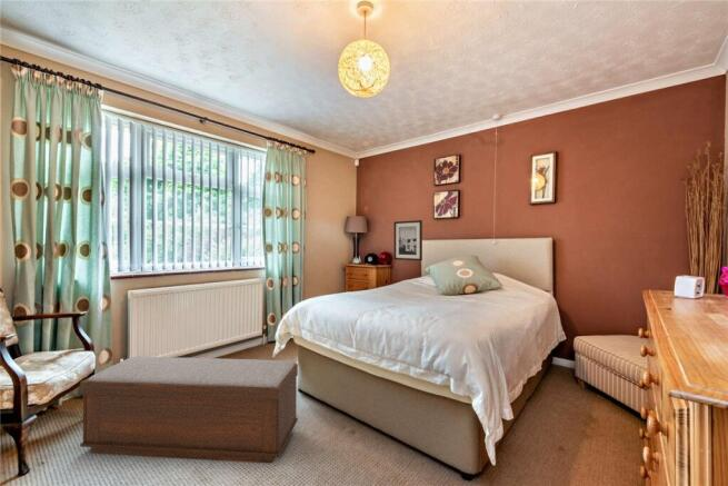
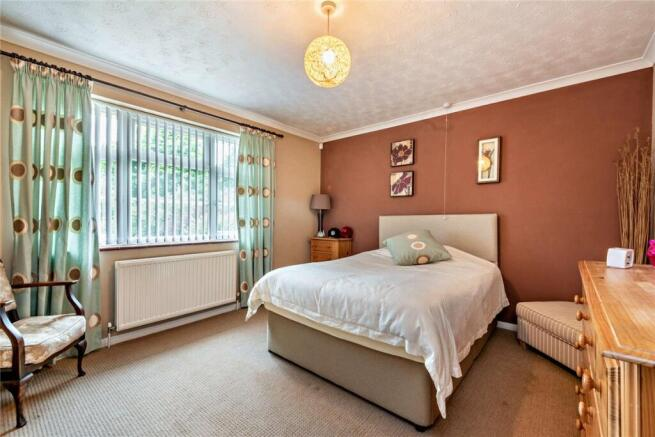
- bench (197, 403)
- wall art (407, 240)
